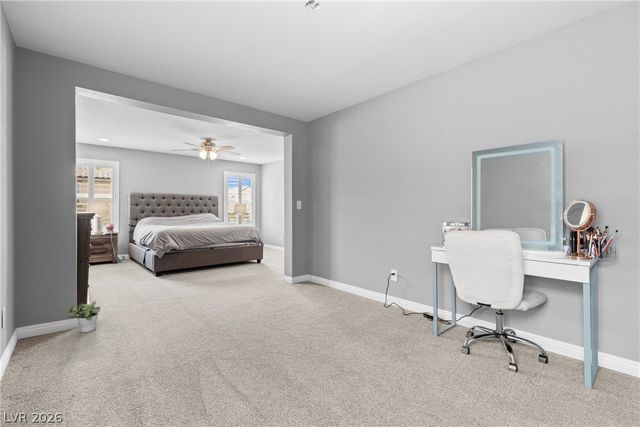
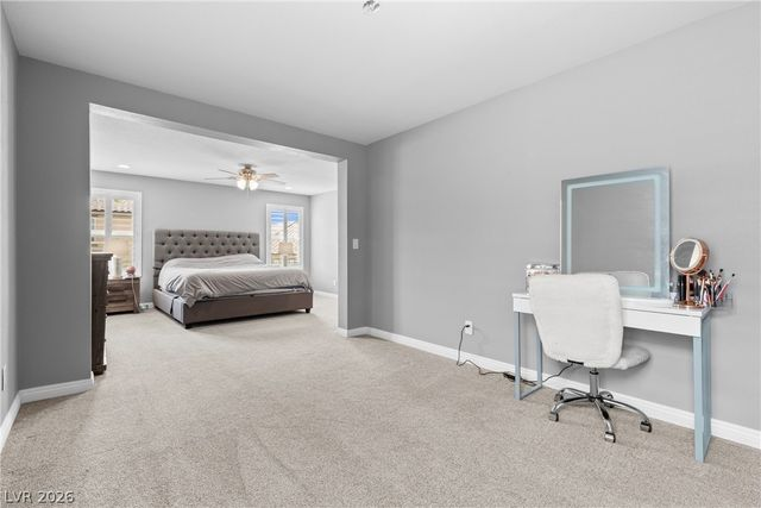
- potted plant (83, 316)
